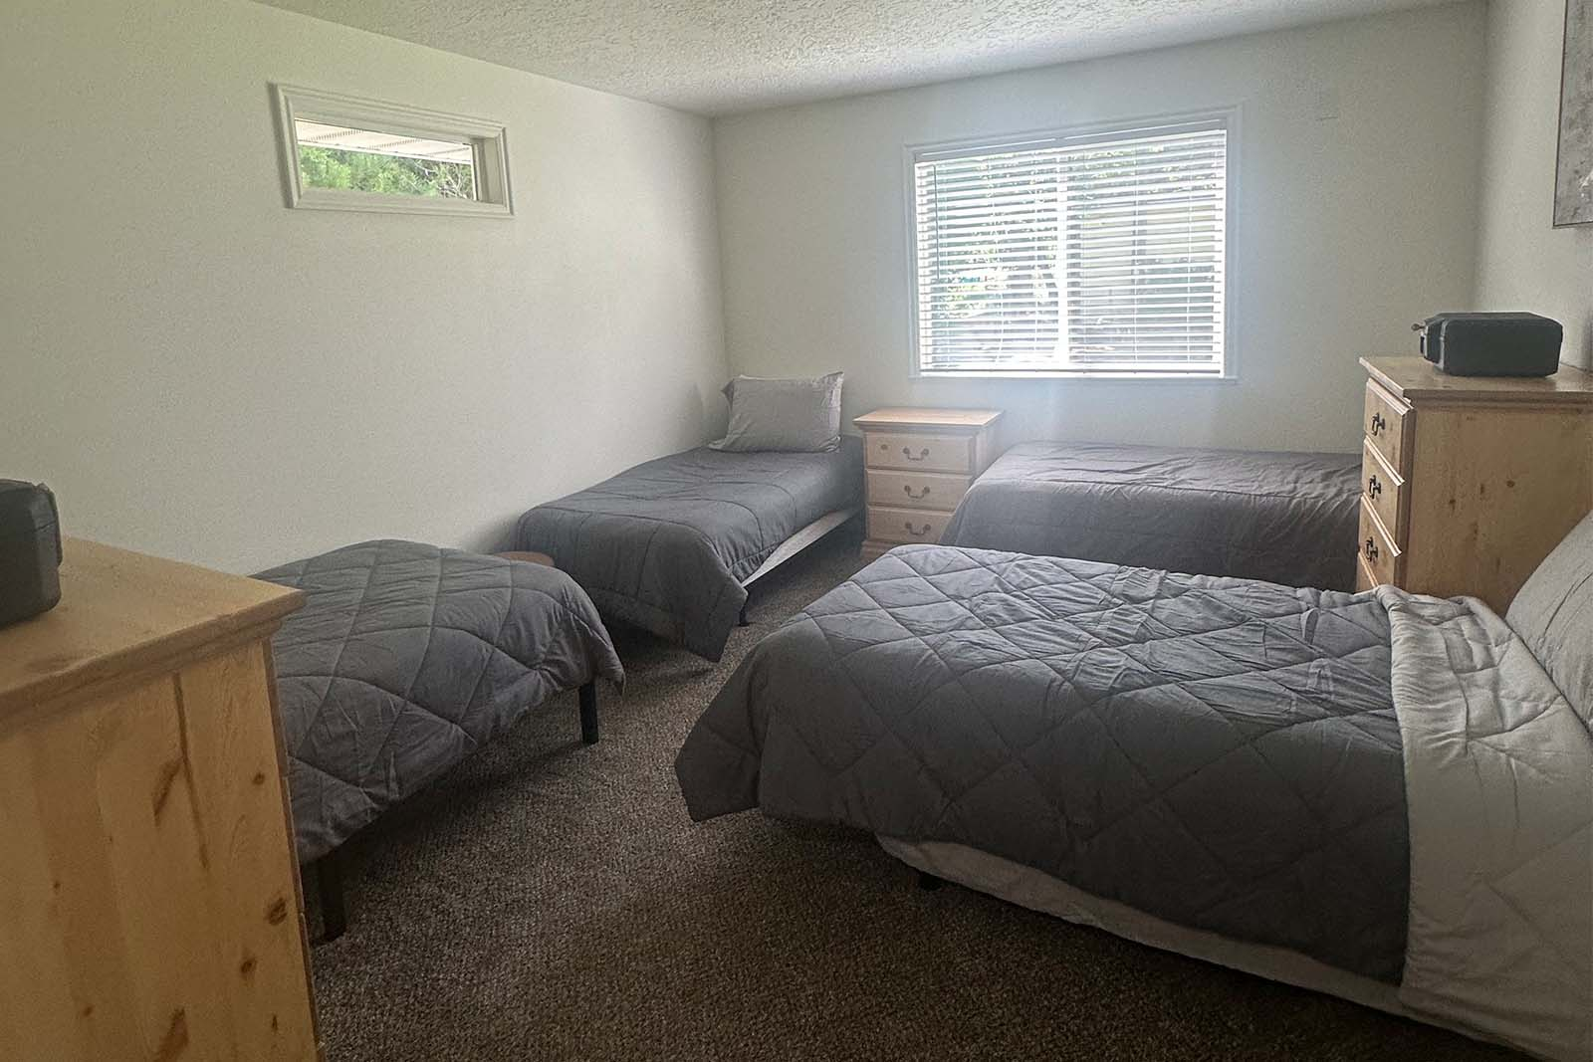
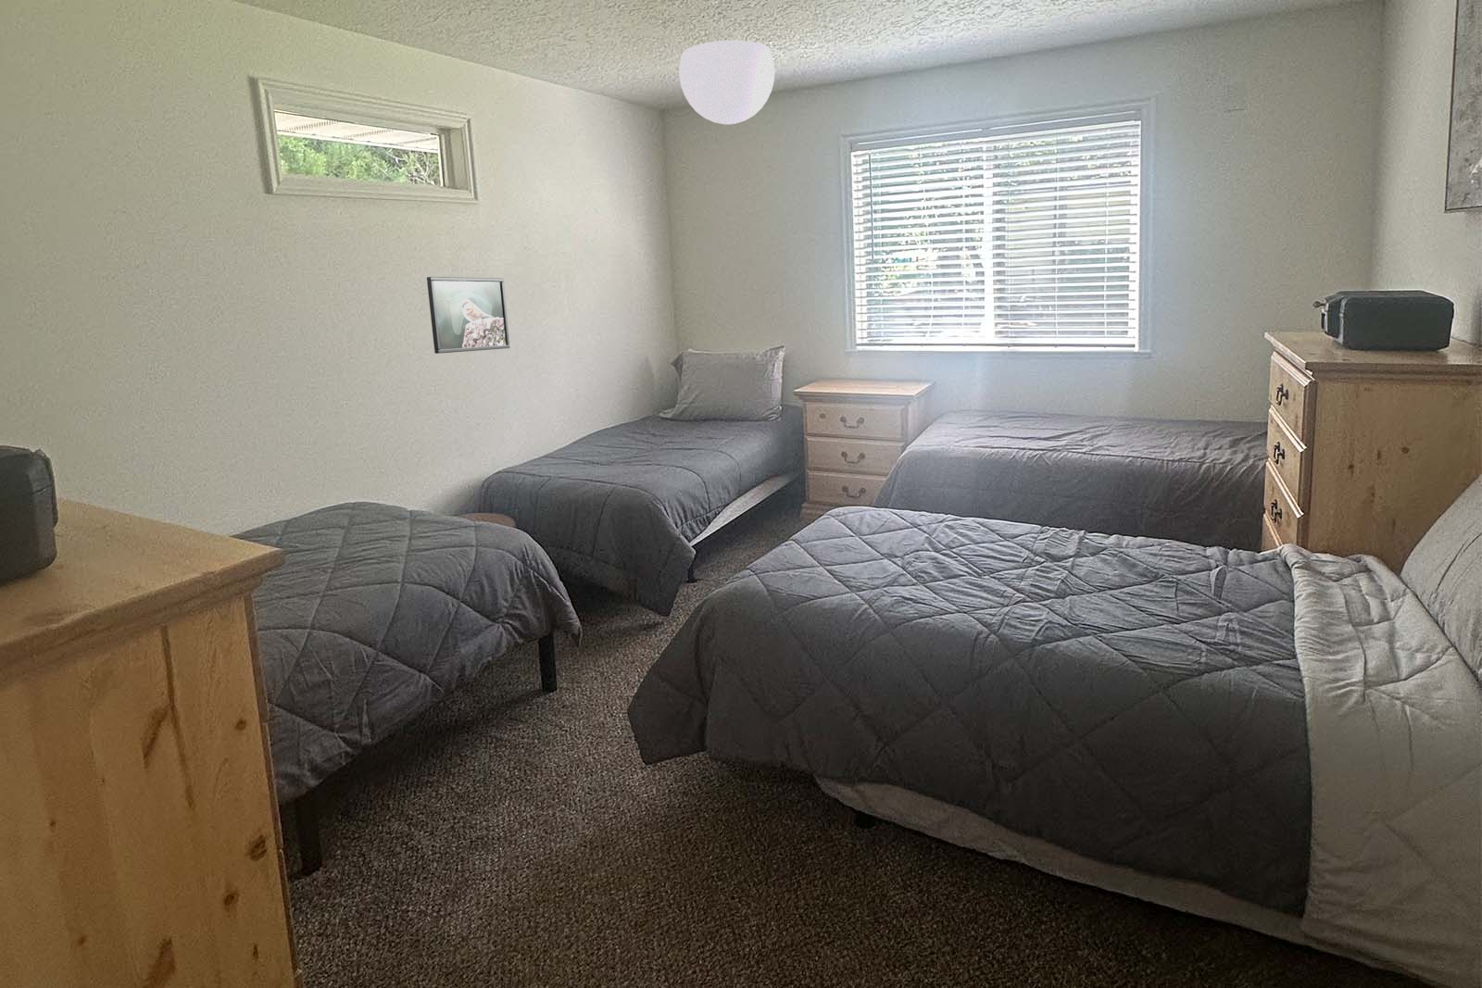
+ ceiling light (727, 88)
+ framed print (470, 314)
